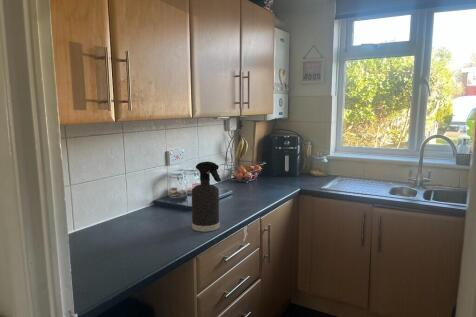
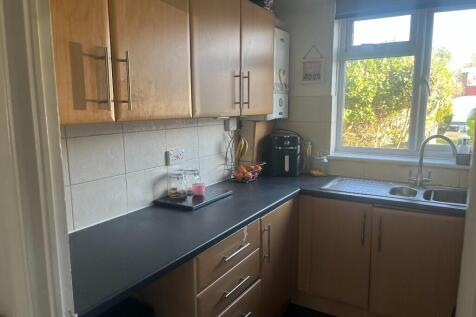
- spray bottle (207, 194)
